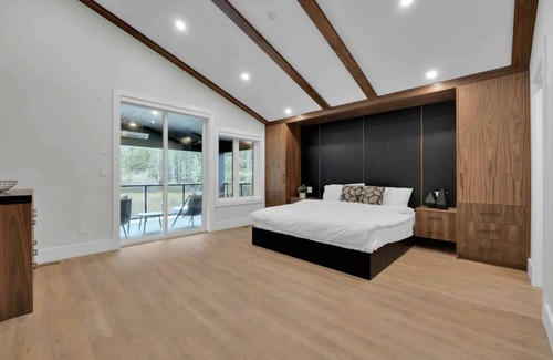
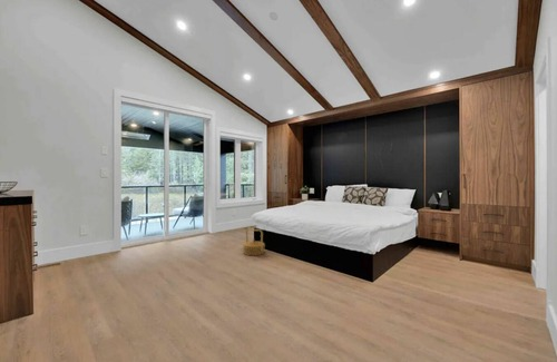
+ basket (253, 239)
